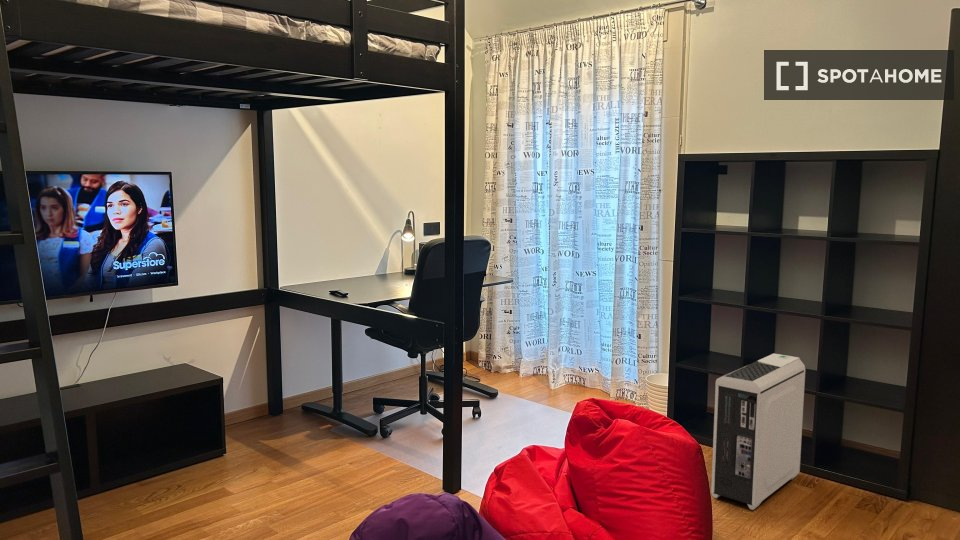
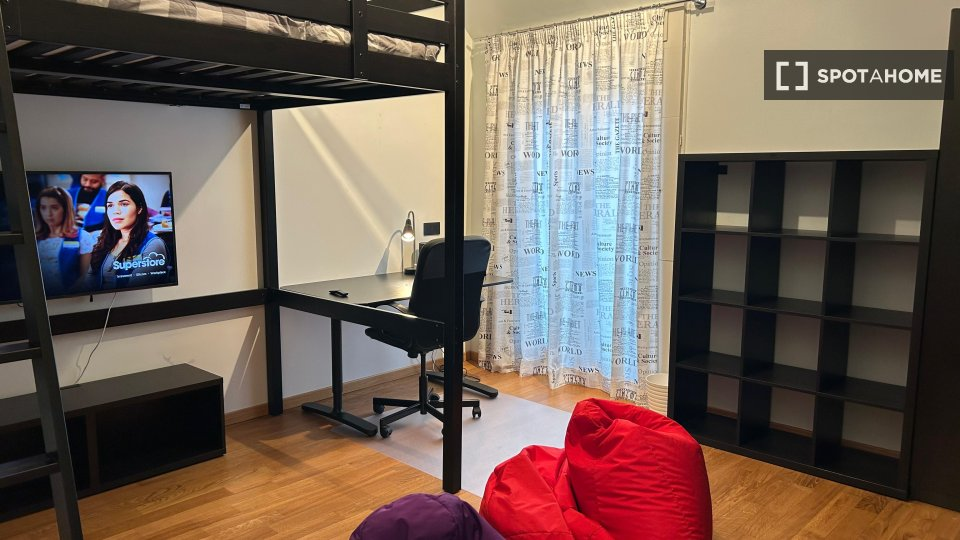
- air purifier (759, 426)
